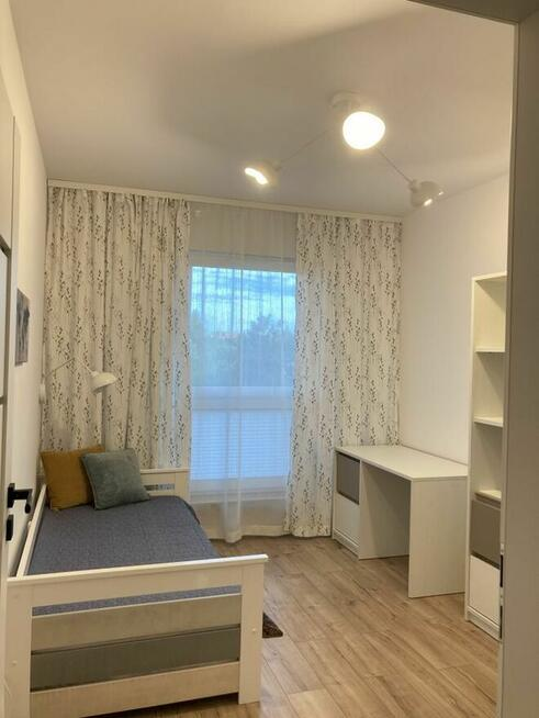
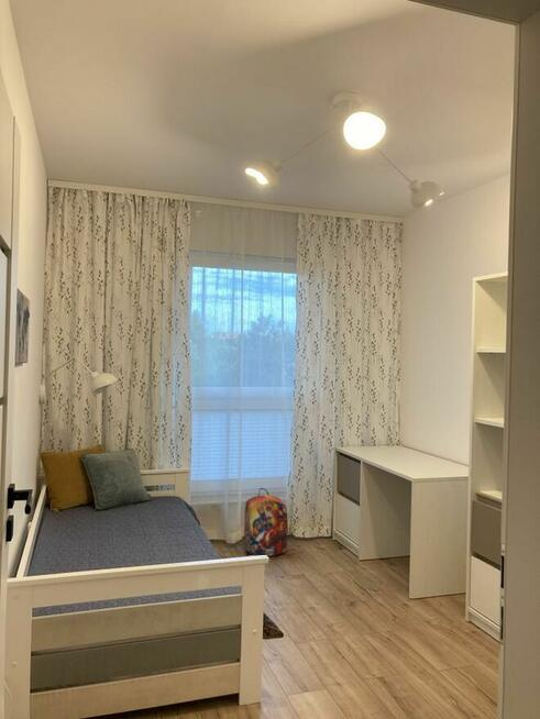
+ backpack (265, 521)
